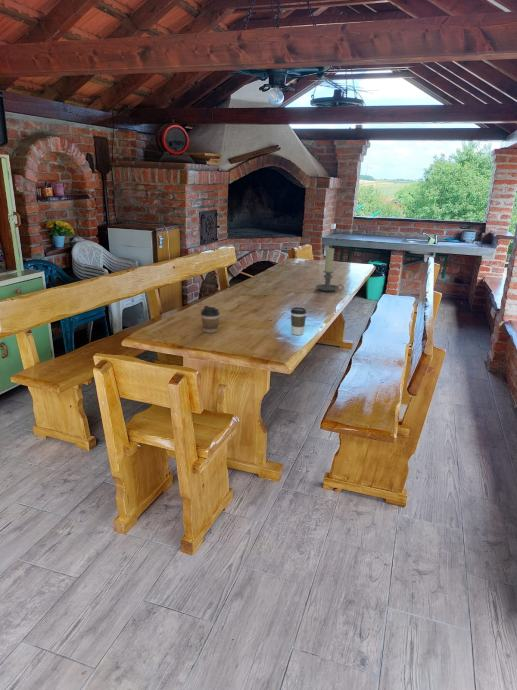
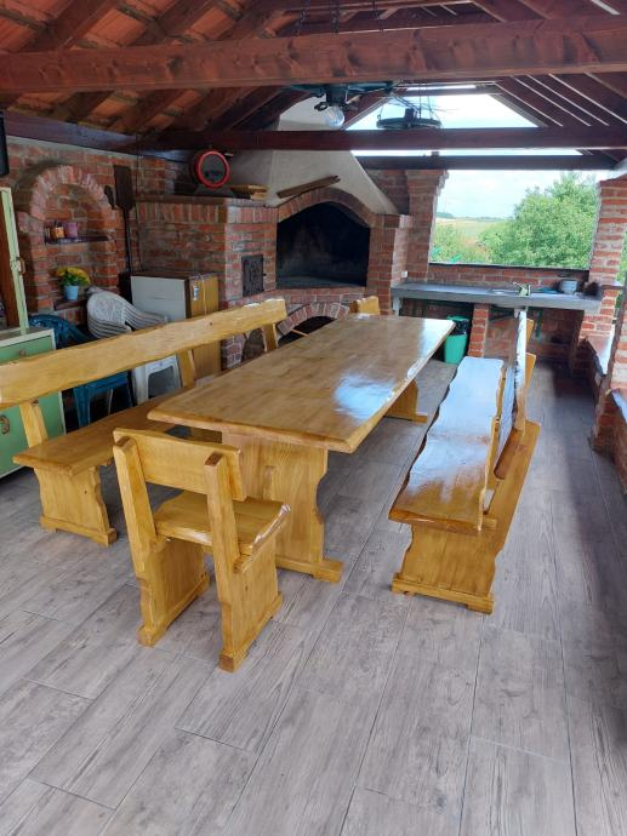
- candle holder (331, 269)
- coffee cup (298, 321)
- coffee cup (210, 318)
